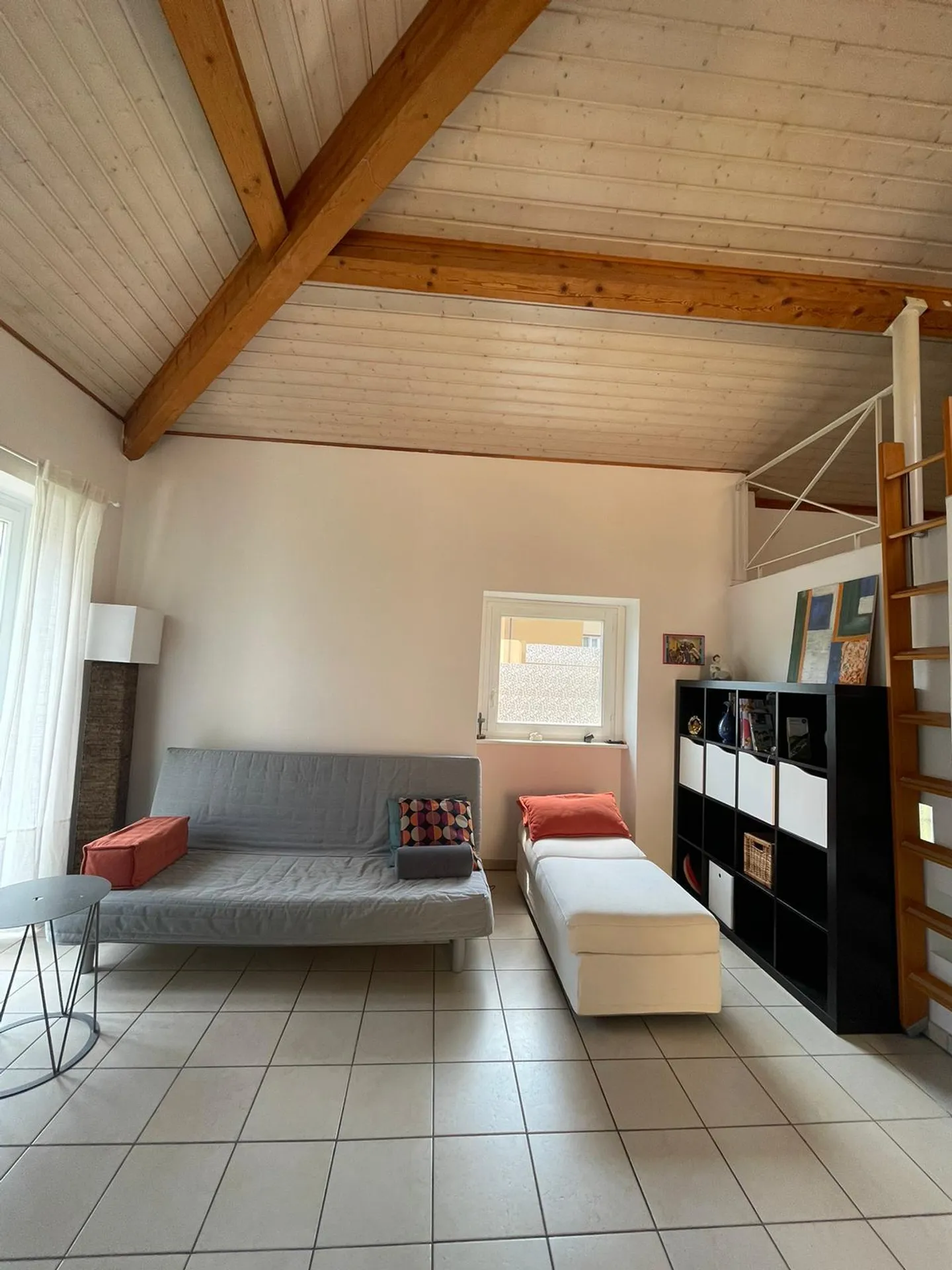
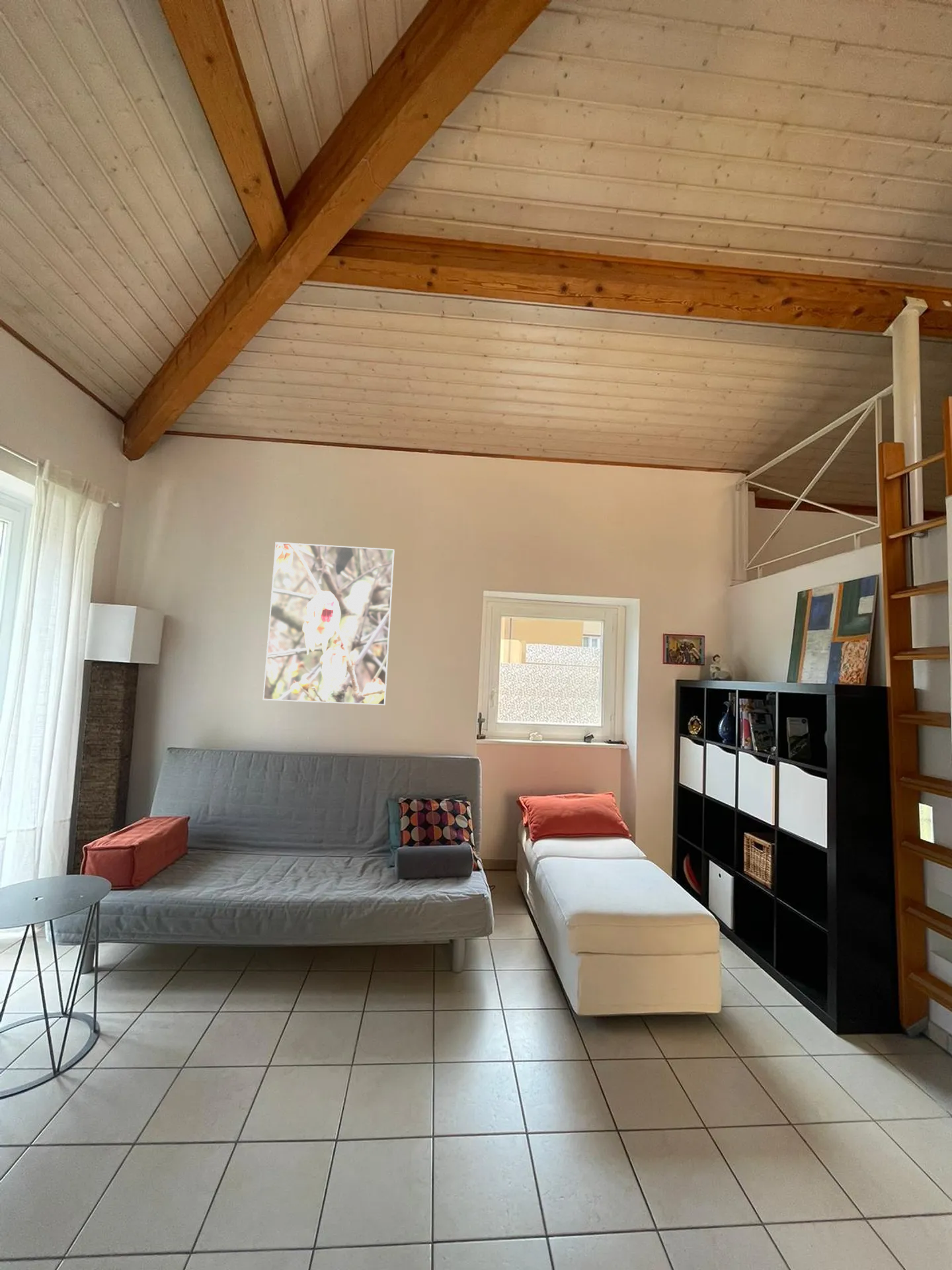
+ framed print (330, 623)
